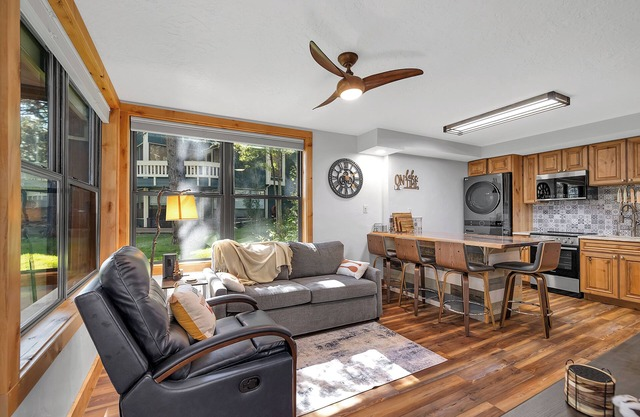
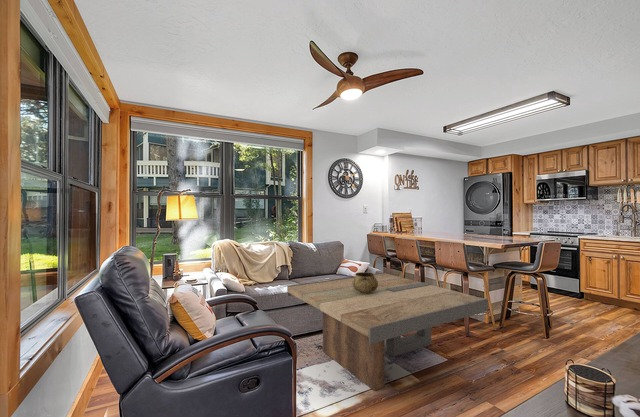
+ coffee table (379, 324)
+ decorative bowl (365, 282)
